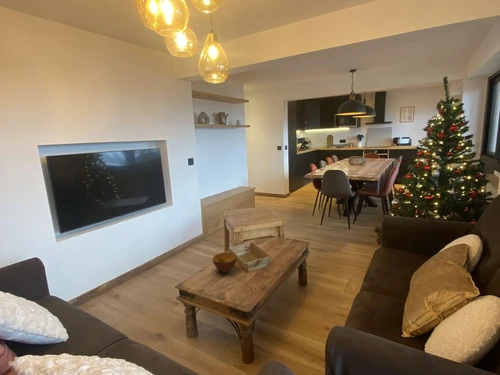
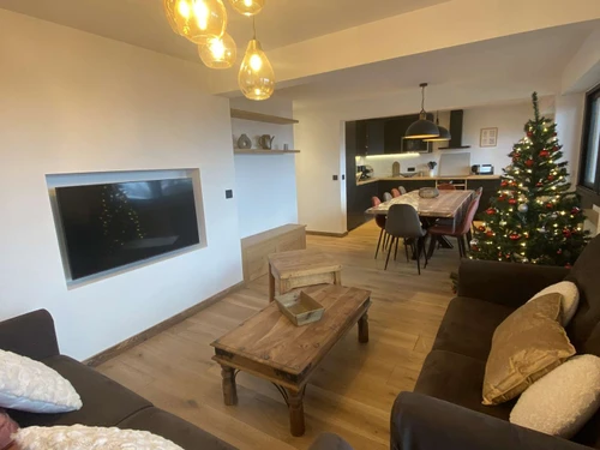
- bowl (225, 263)
